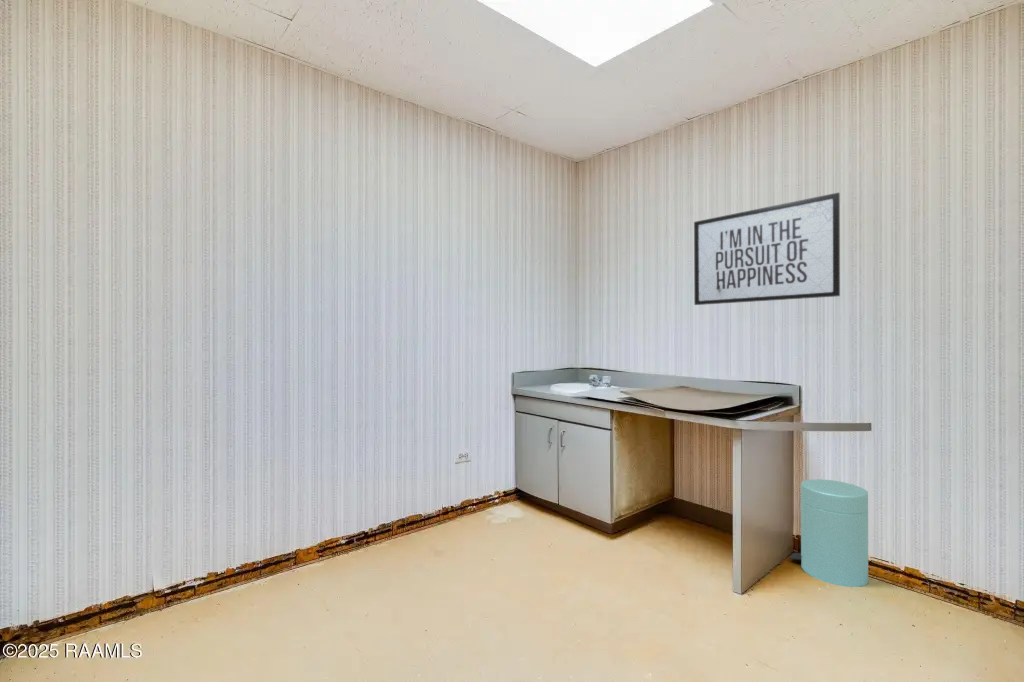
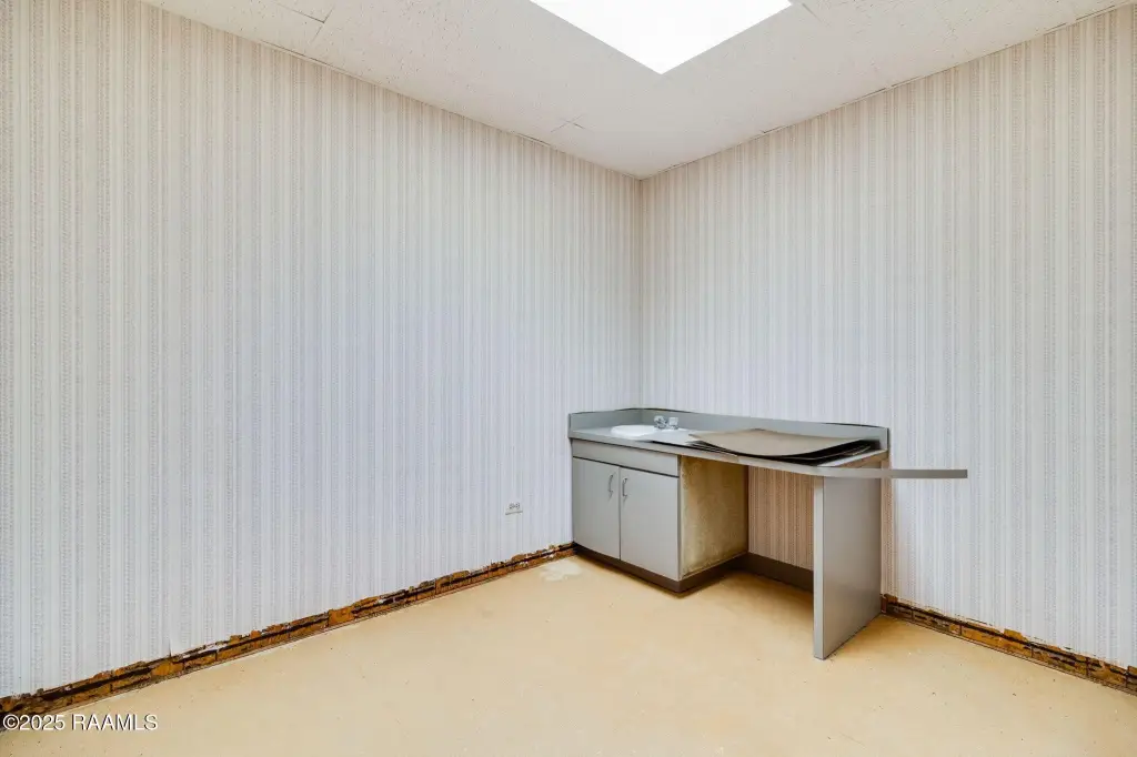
- mirror (759, 255)
- trash can (827, 527)
